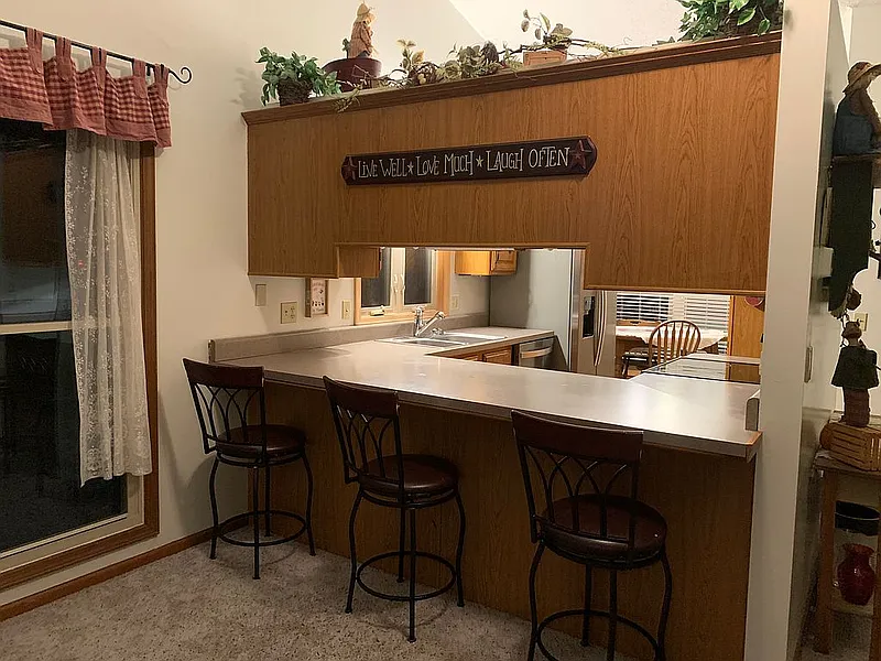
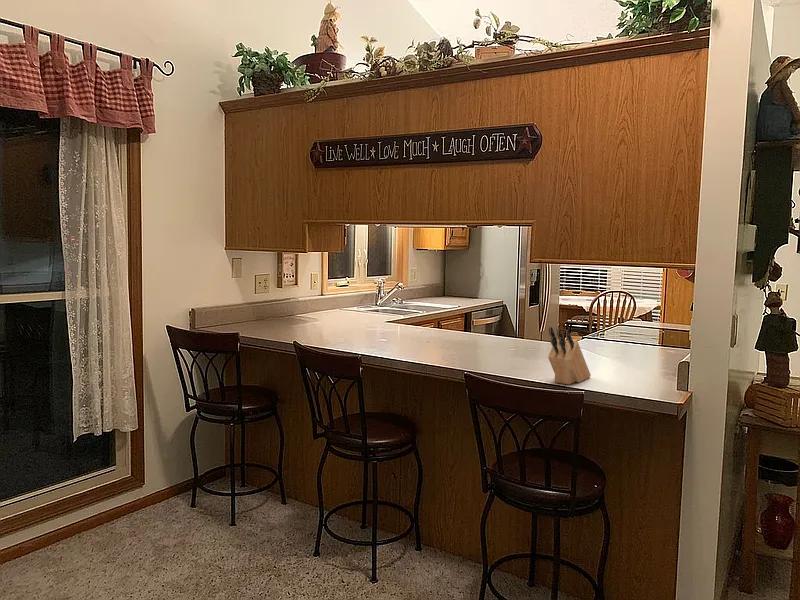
+ knife block (568, 353)
